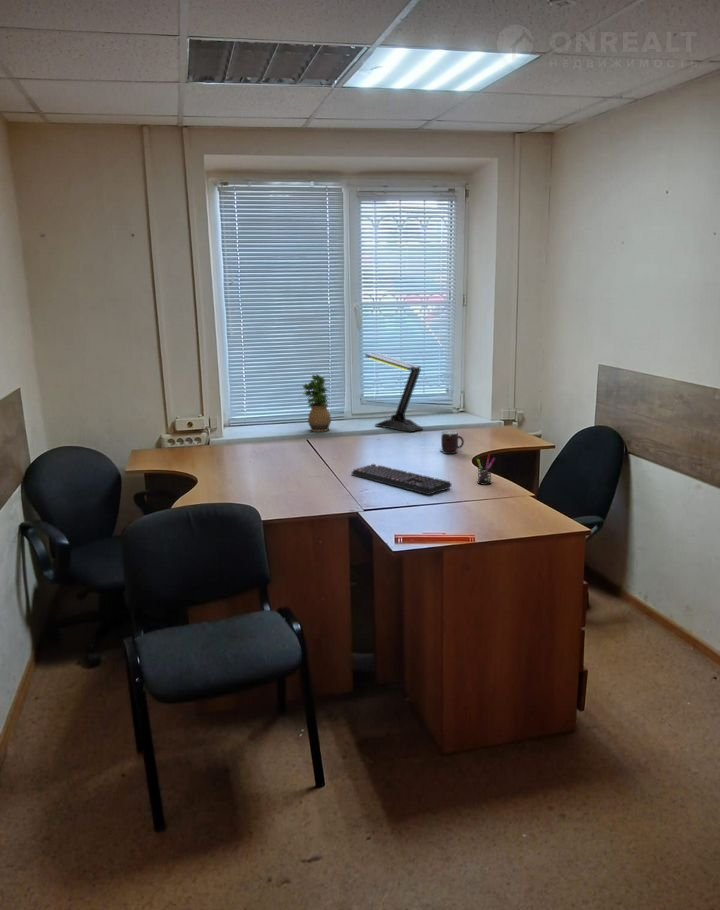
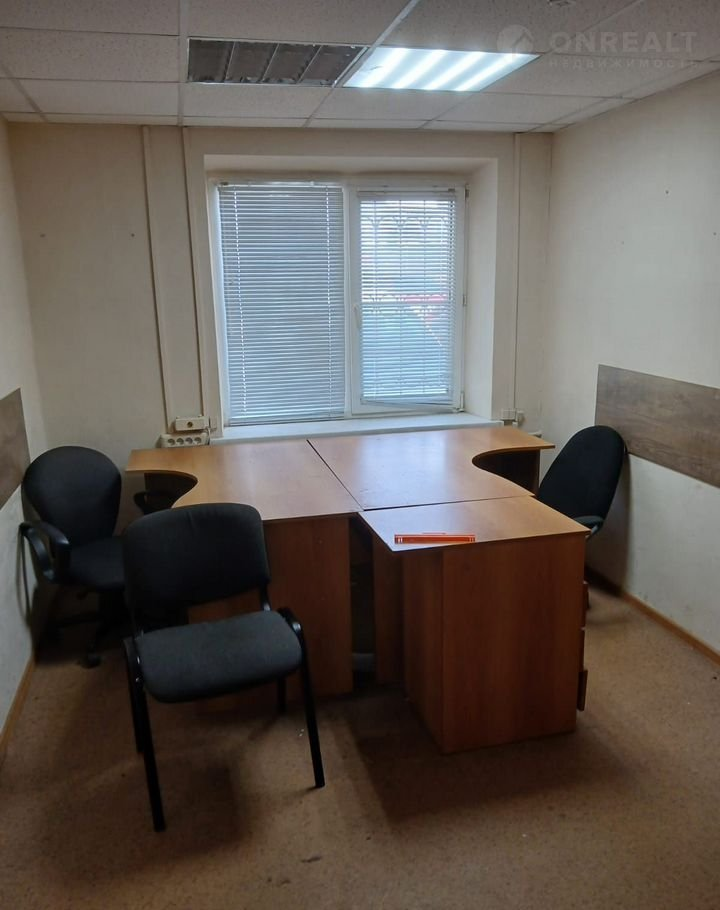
- mug (452, 442)
- desk lamp (402, 394)
- pen holder (483, 468)
- keyboard (399, 478)
- potted plant (316, 402)
